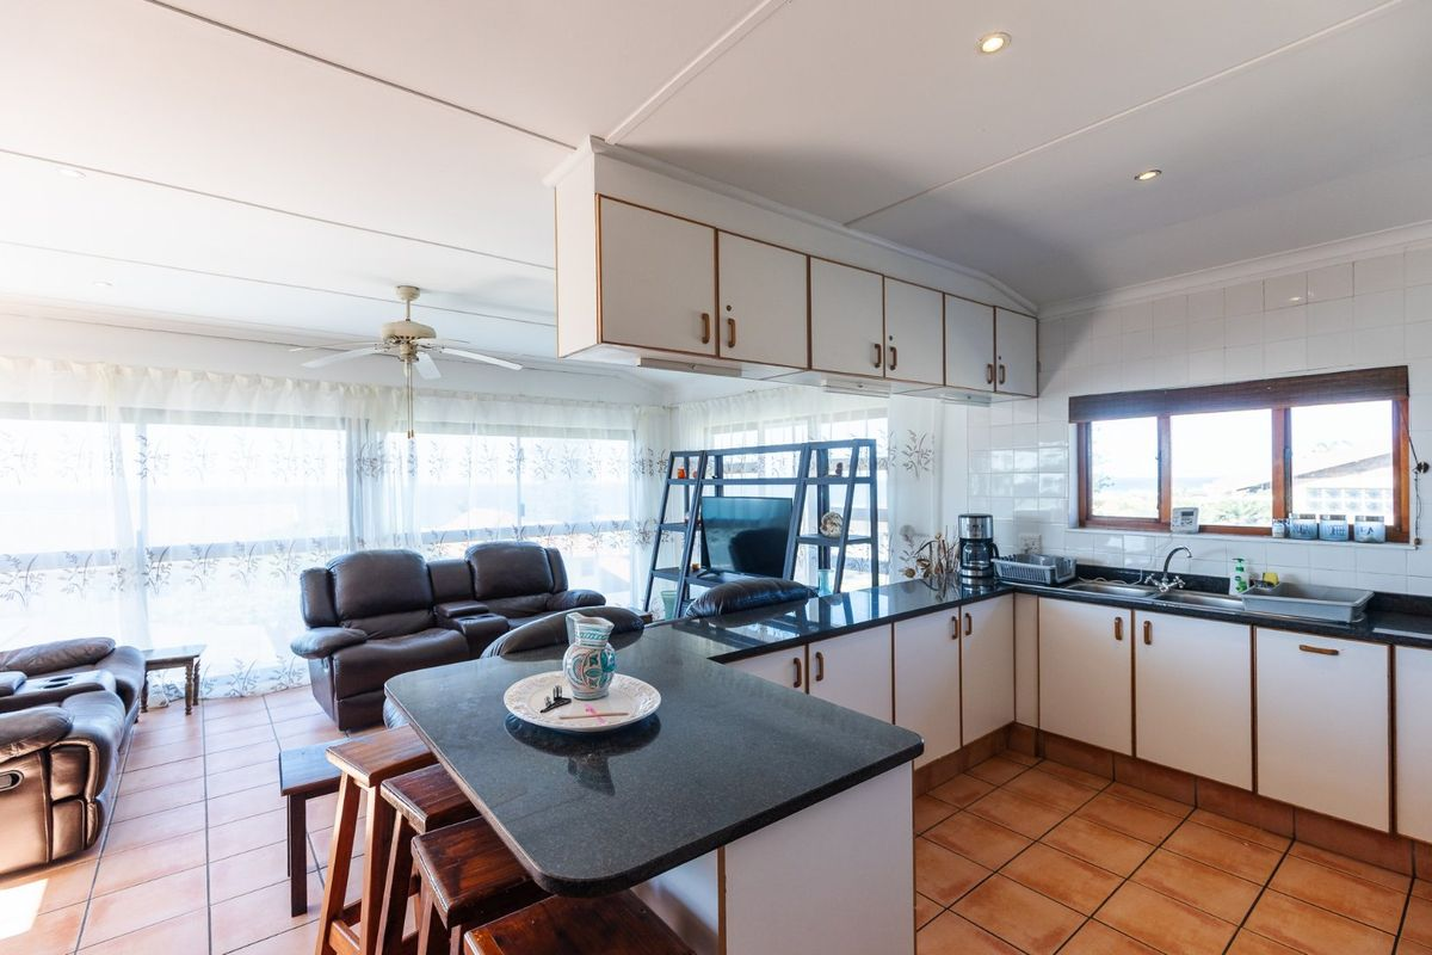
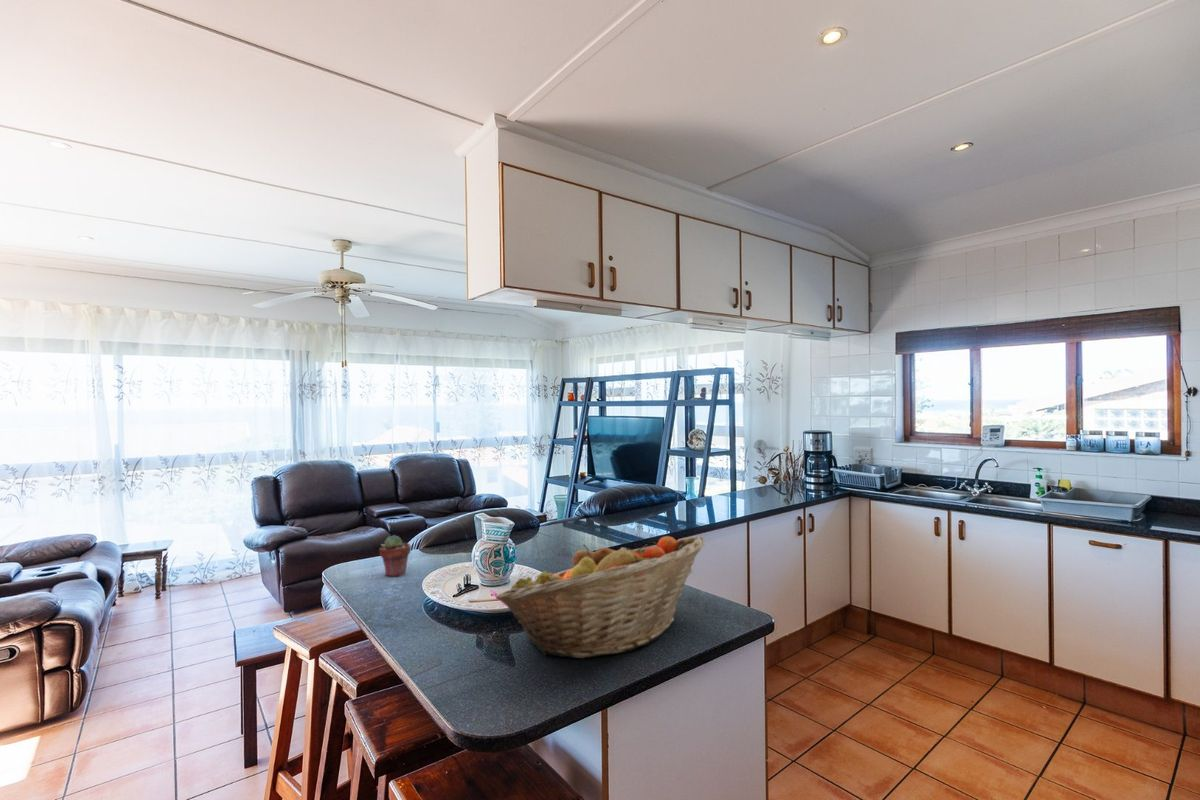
+ fruit basket (606, 583)
+ potted succulent (395, 554)
